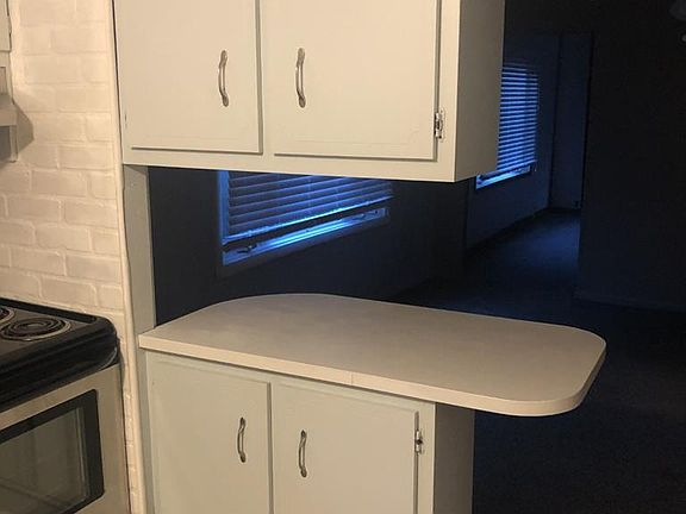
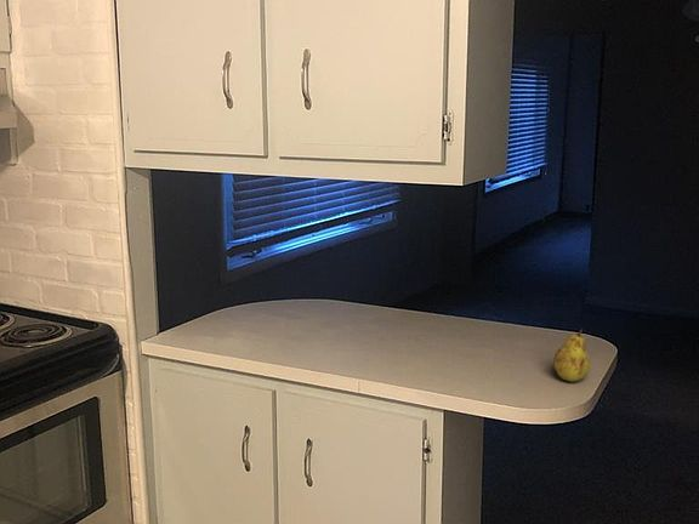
+ fruit (570, 354)
